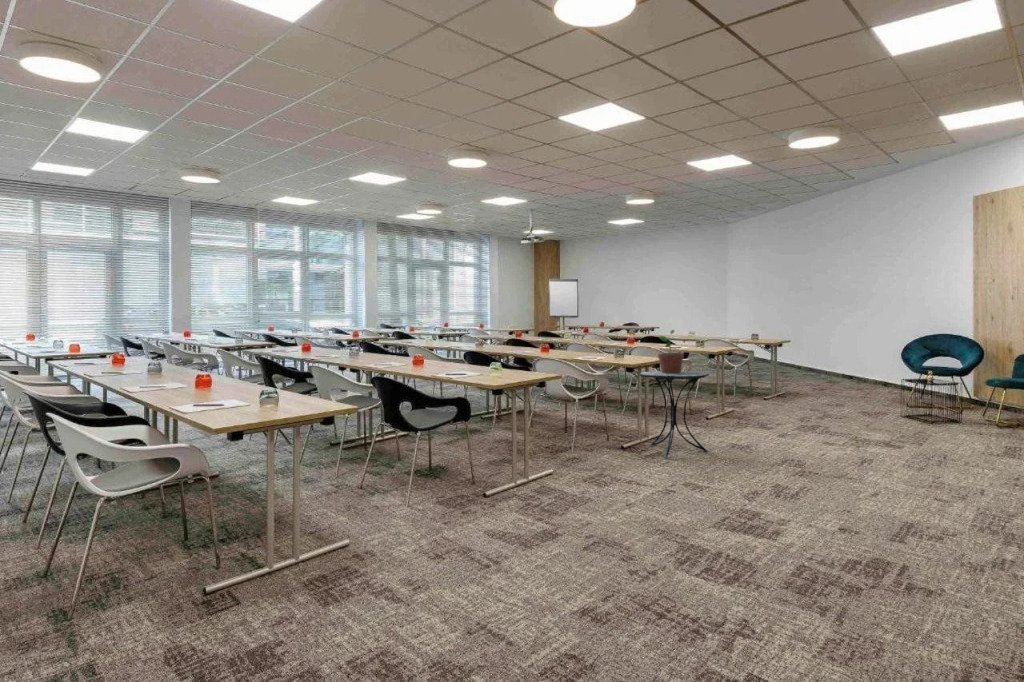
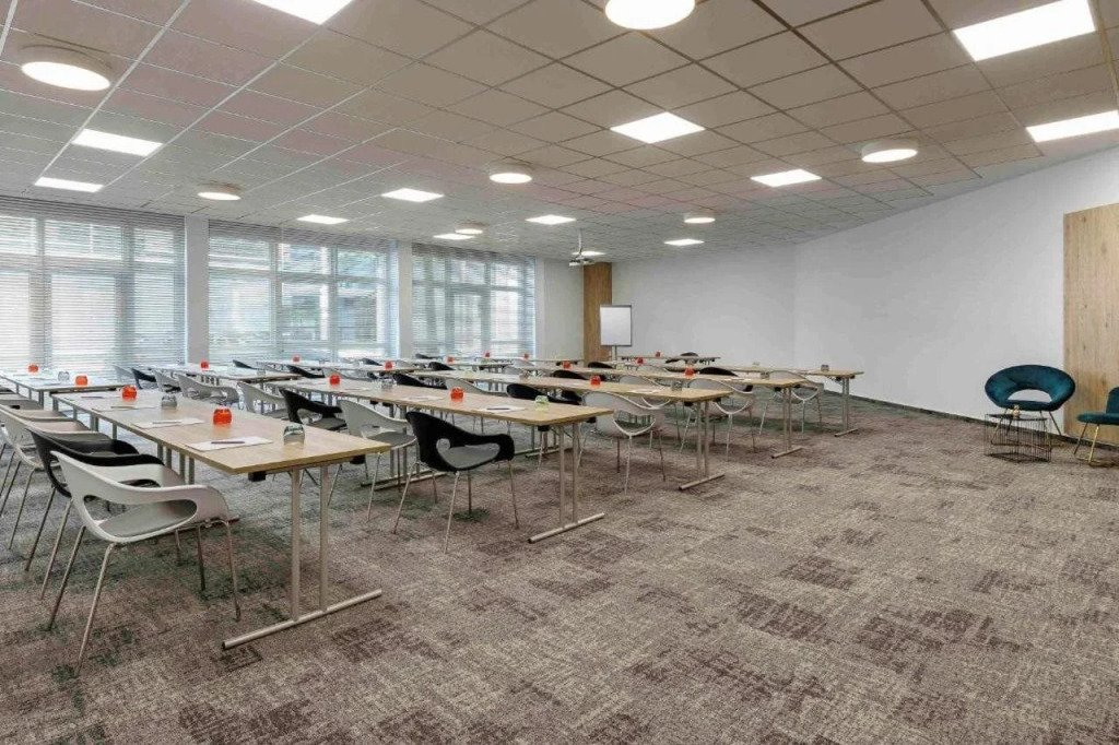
- potted plant (670, 351)
- side table (673, 412)
